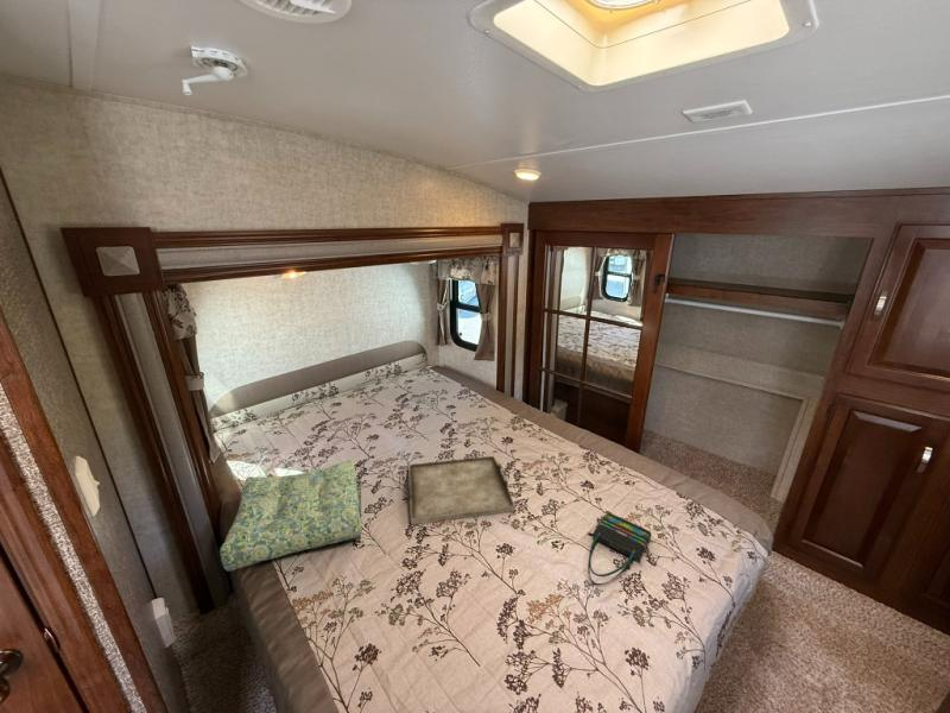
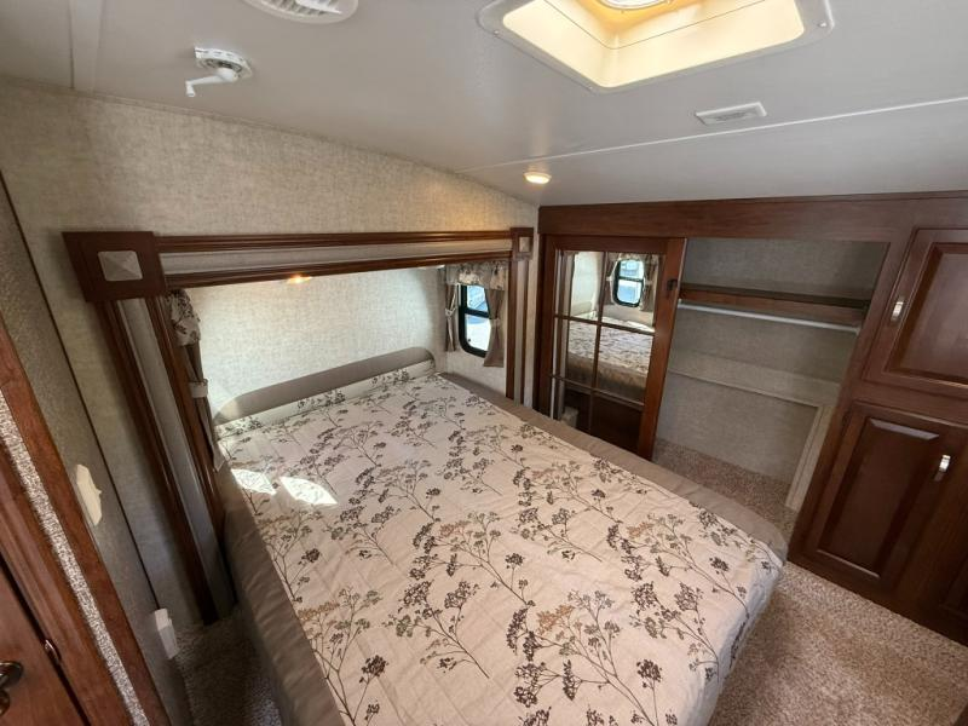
- seat cushion (299, 506)
- serving tray (457, 481)
- tote bag (612, 547)
